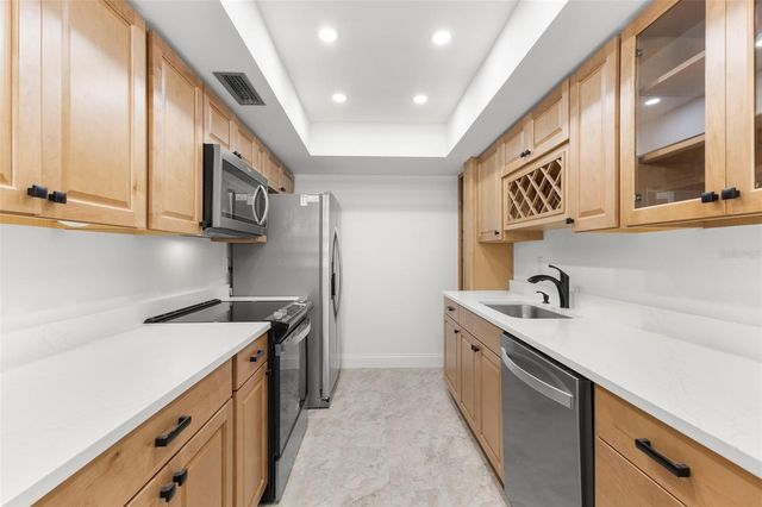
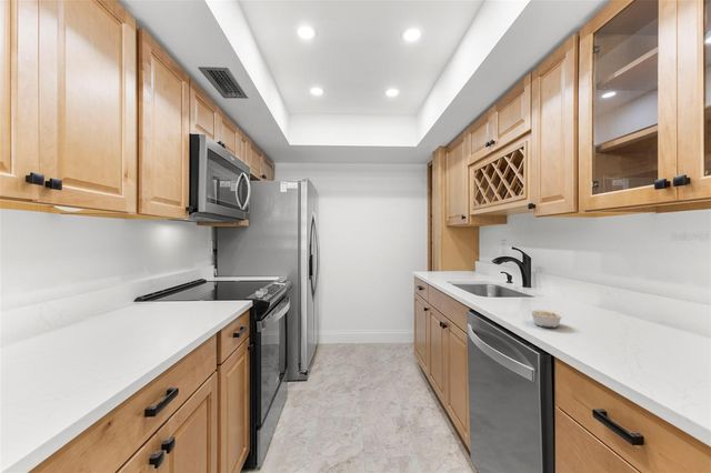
+ legume (545, 318)
